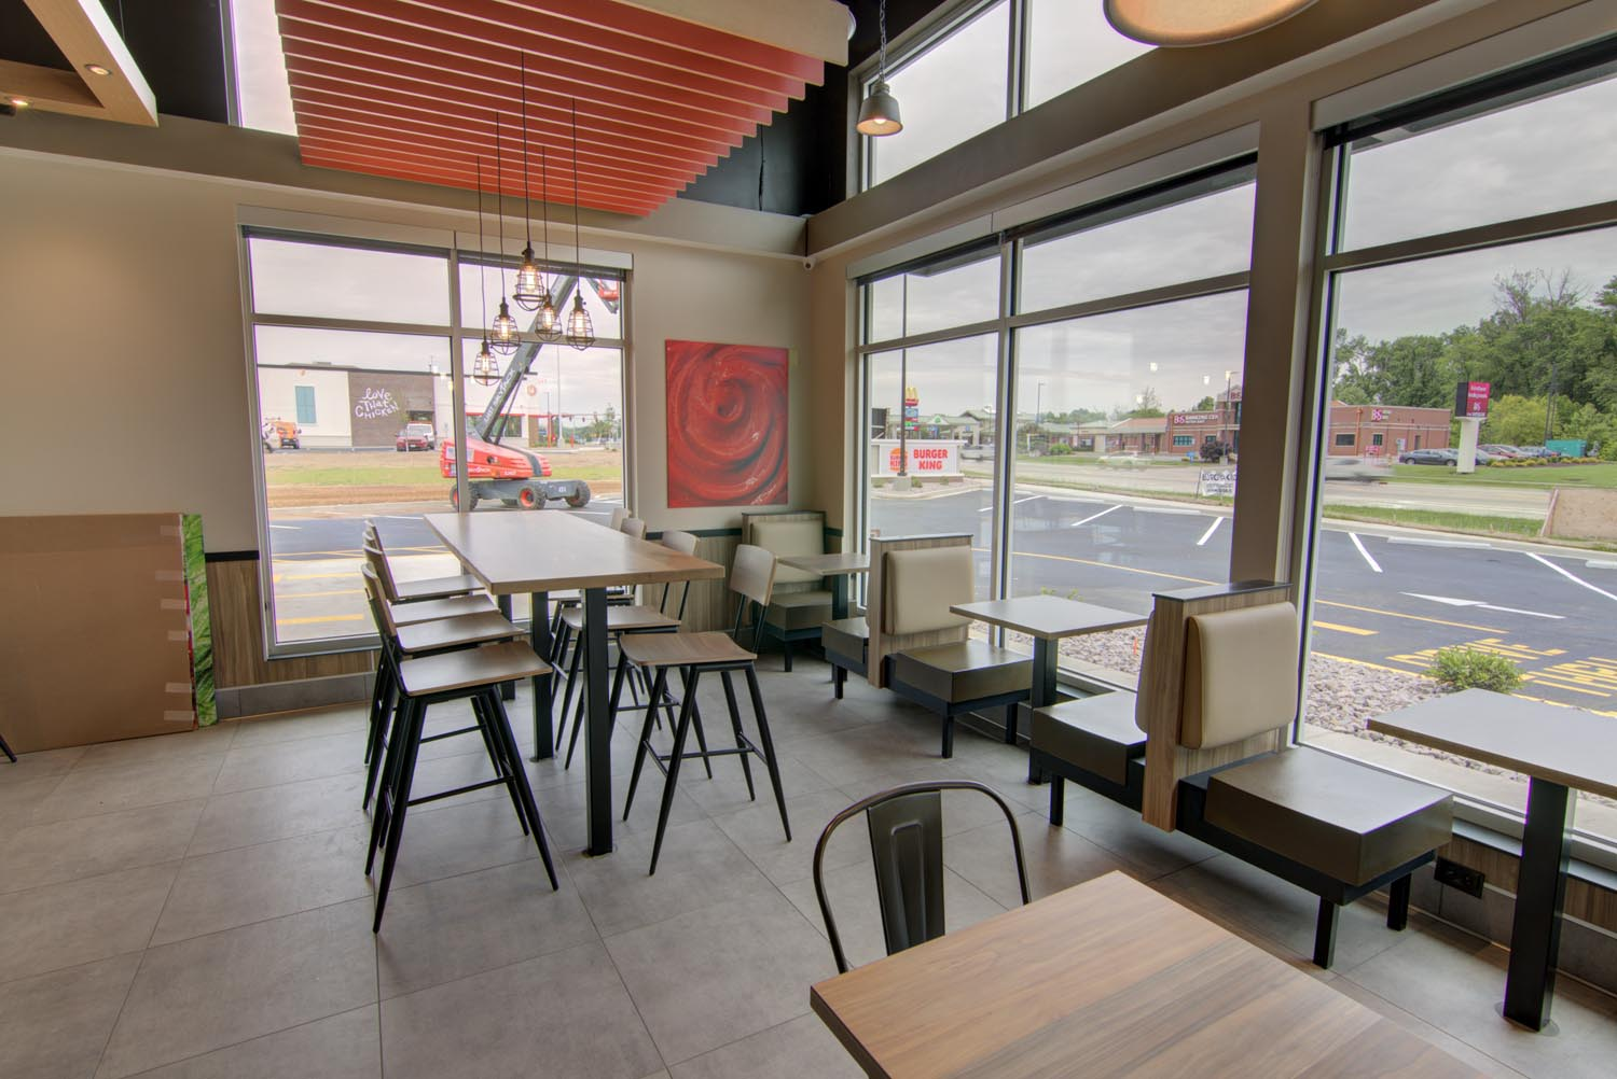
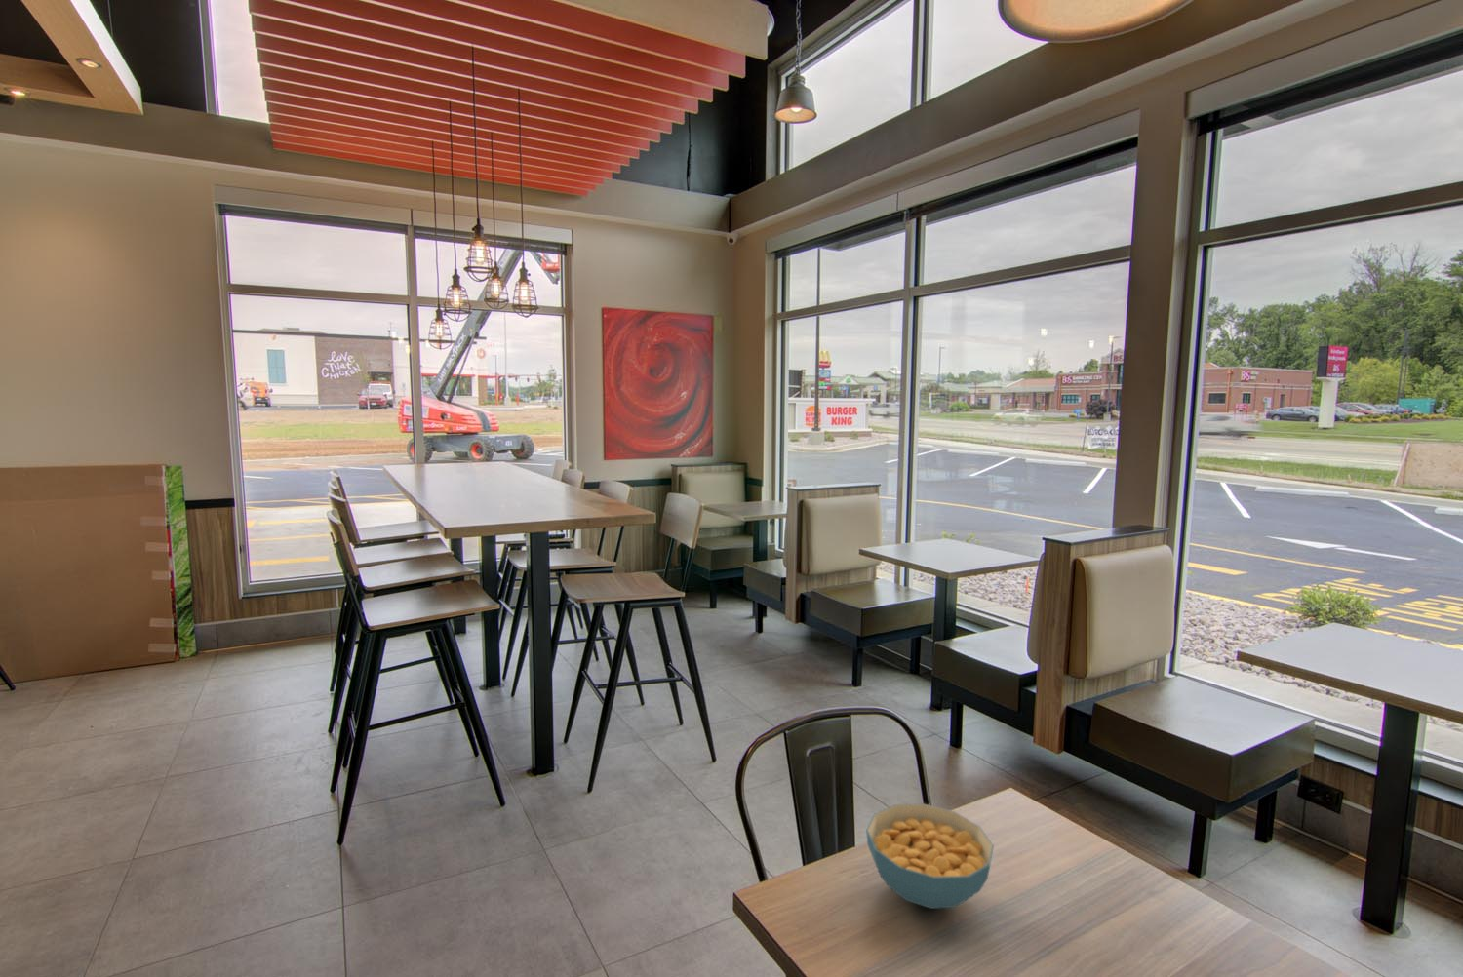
+ cereal bowl (928, 865)
